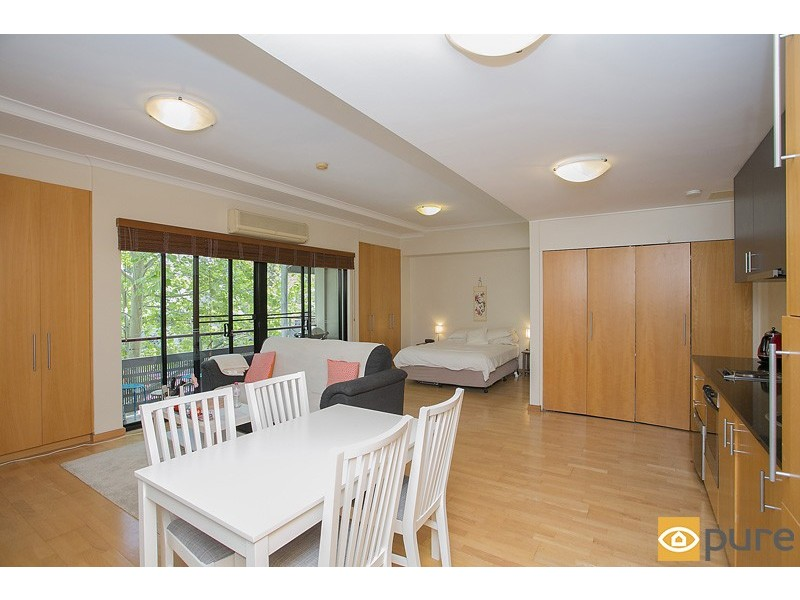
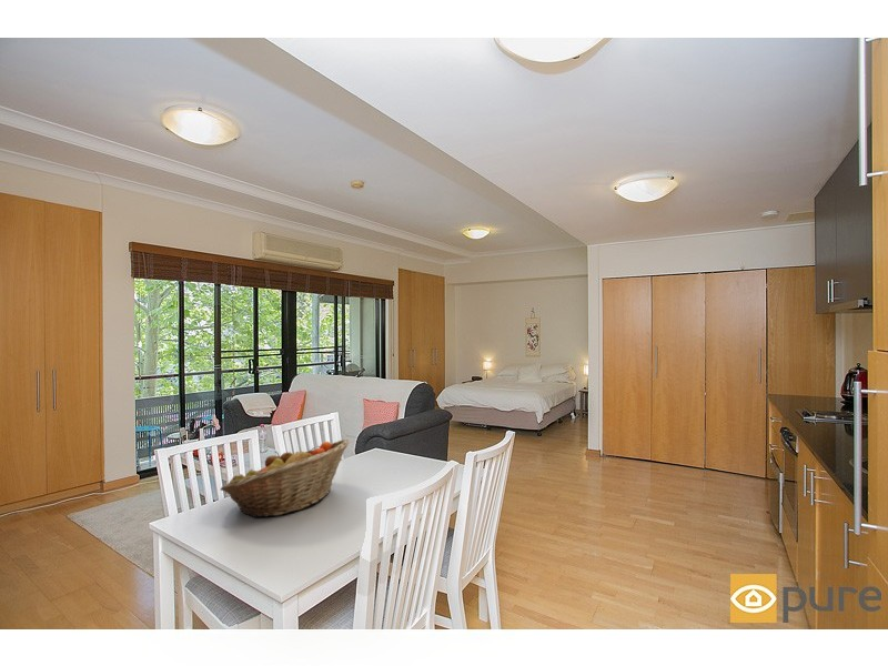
+ fruit basket (291, 472)
